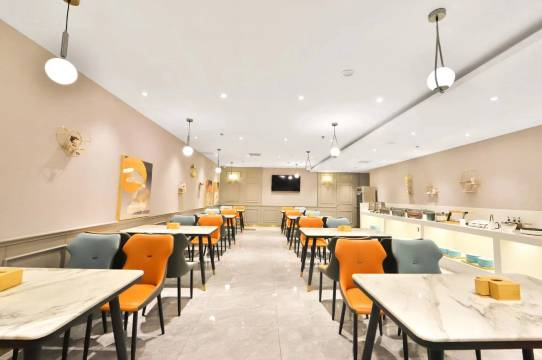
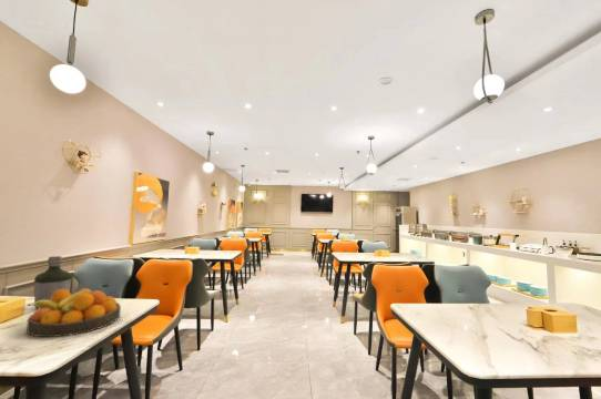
+ fruit bowl (78, 306)
+ bottle (53, 280)
